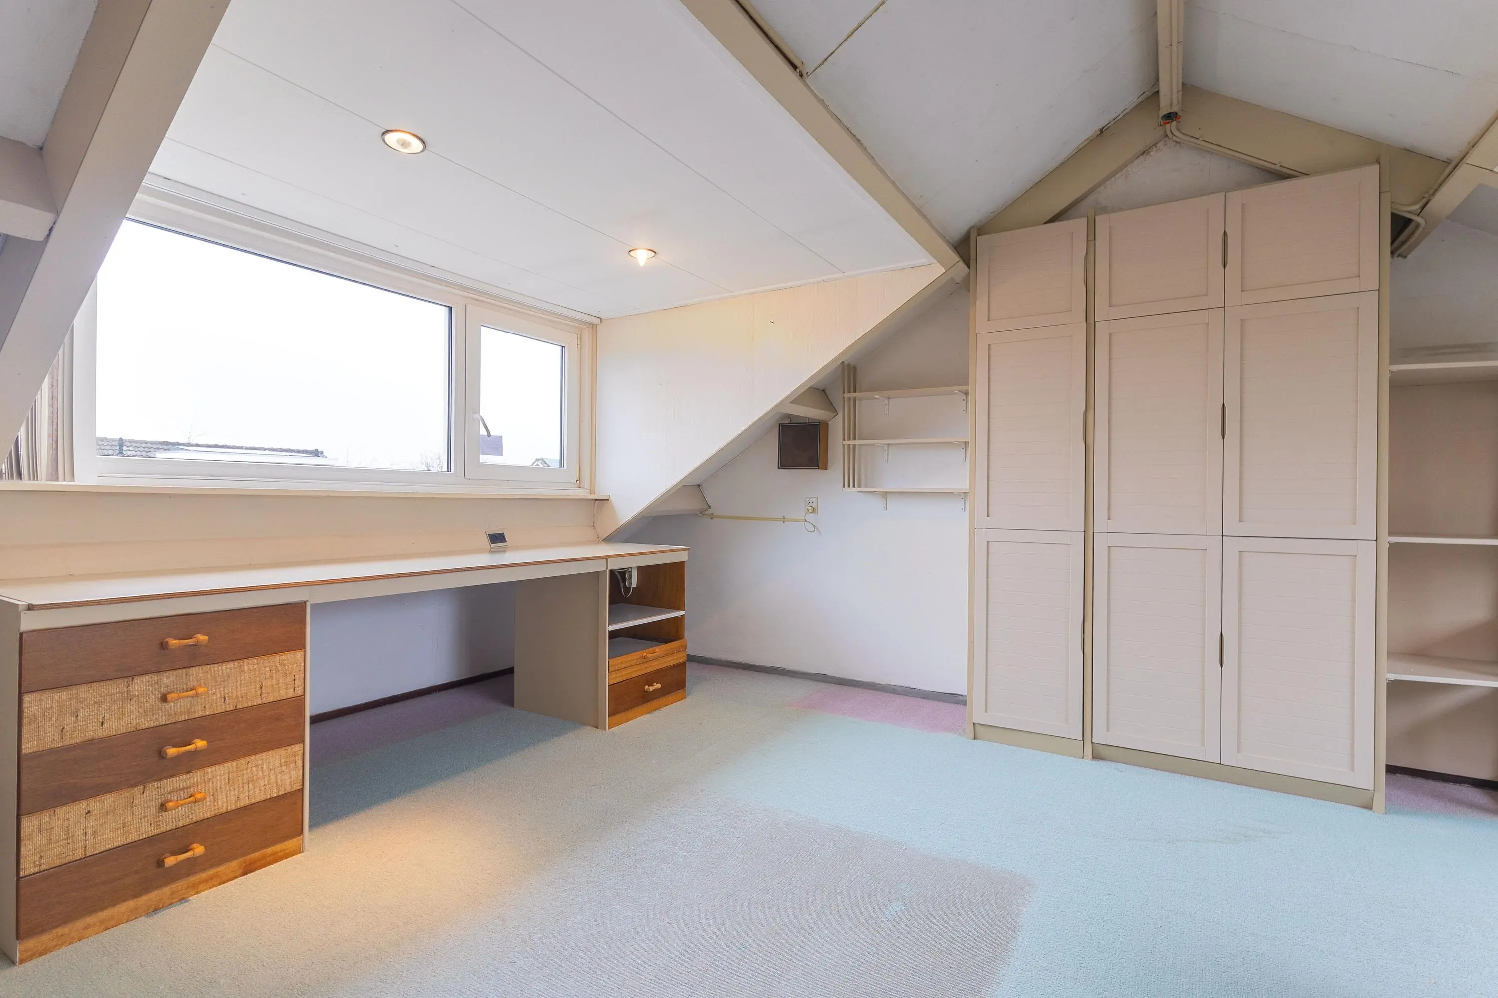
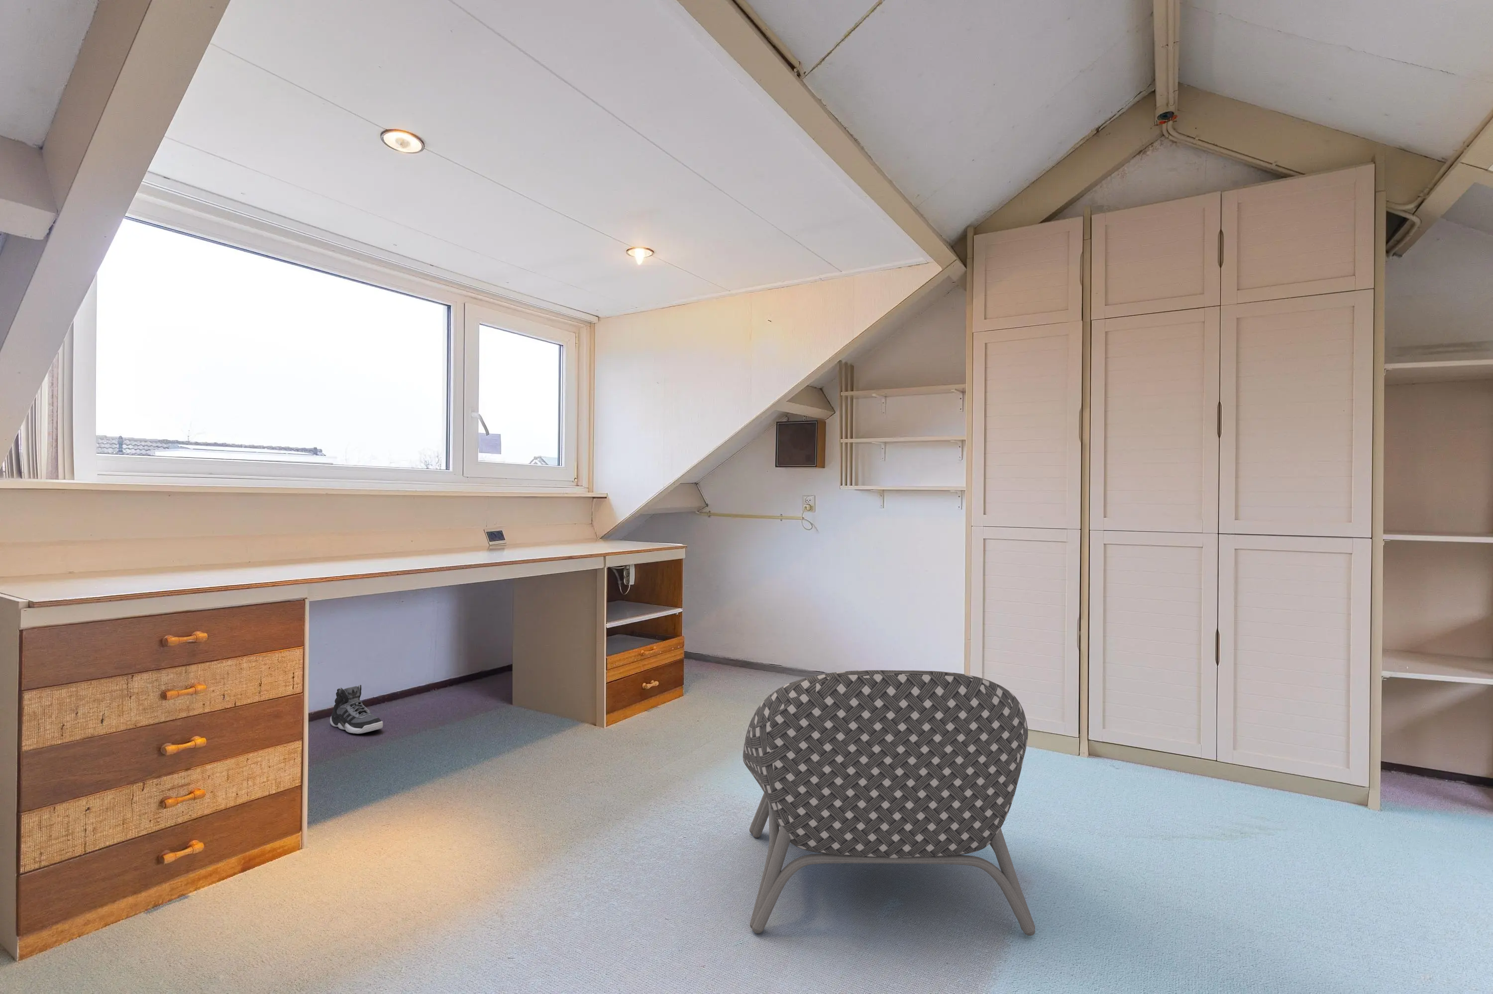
+ armchair (876, 761)
+ sneaker (356, 708)
